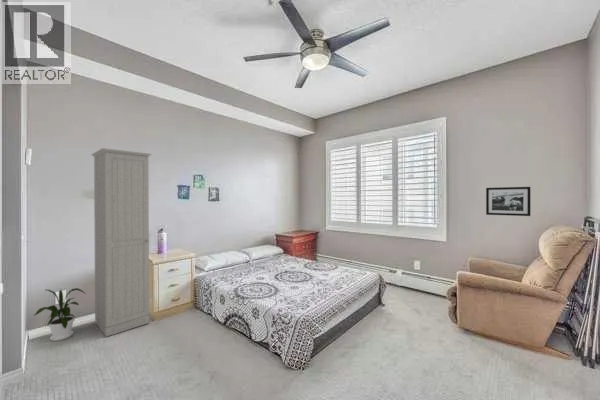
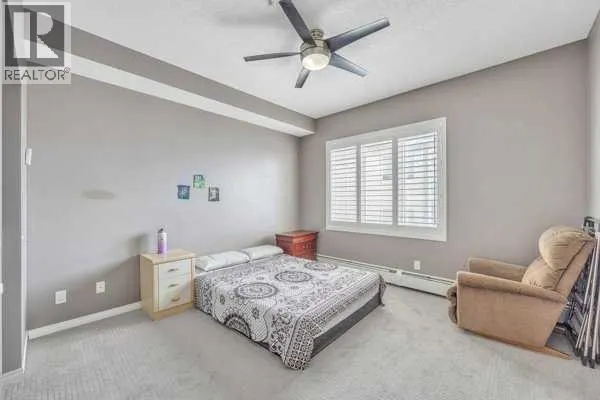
- picture frame (507, 201)
- house plant (59, 311)
- cabinet (121, 238)
